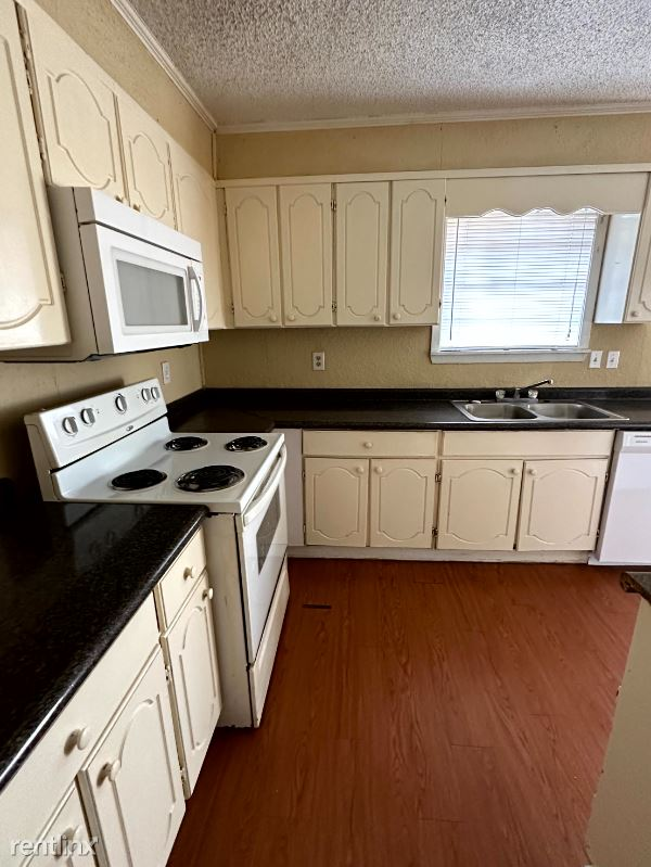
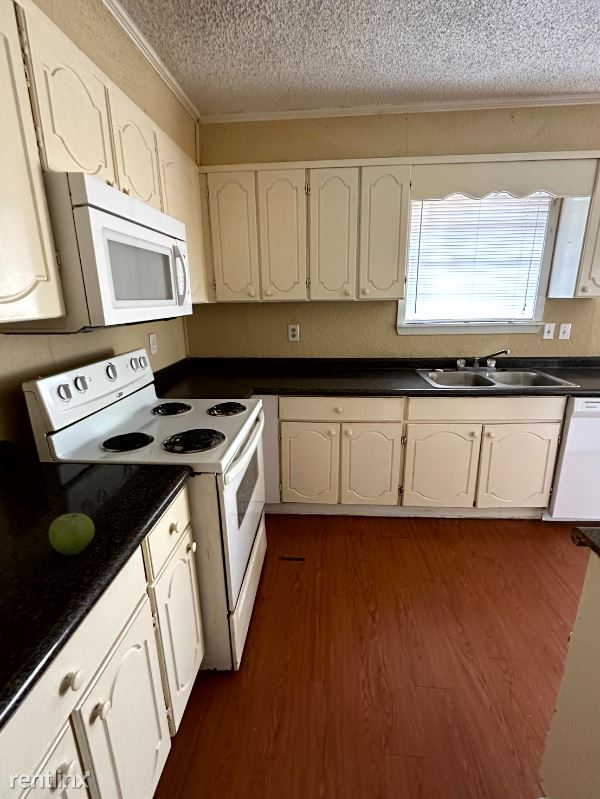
+ fruit (72, 531)
